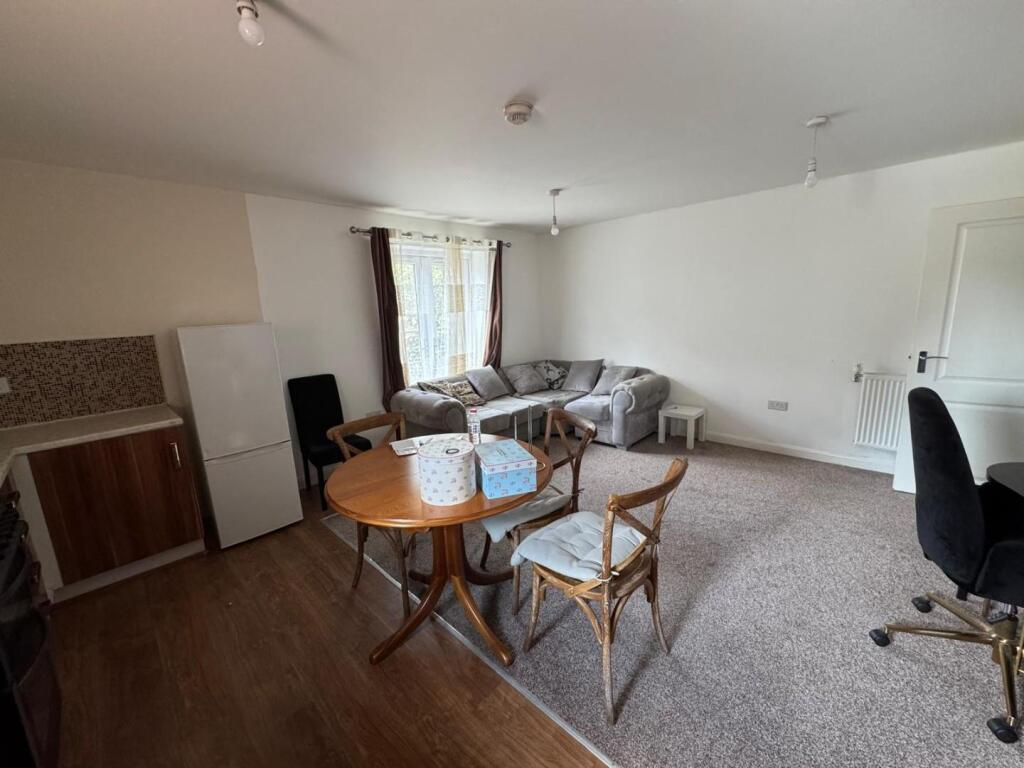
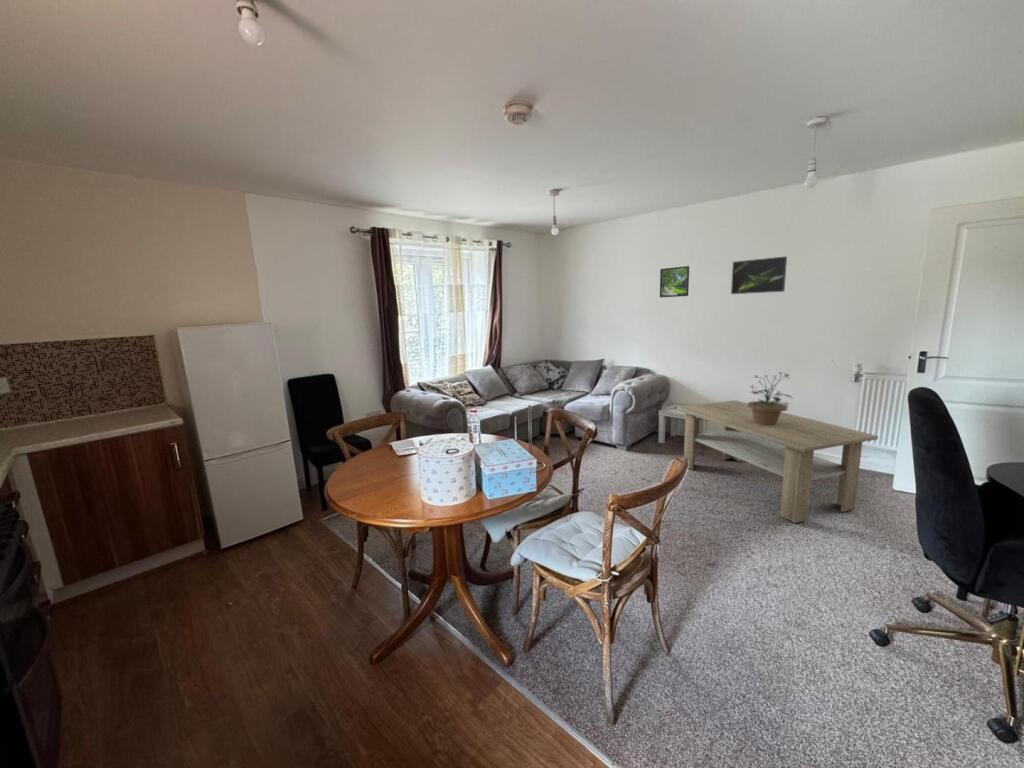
+ potted plant (769, 397)
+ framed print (674, 282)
+ coffee table (759, 452)
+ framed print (757, 276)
